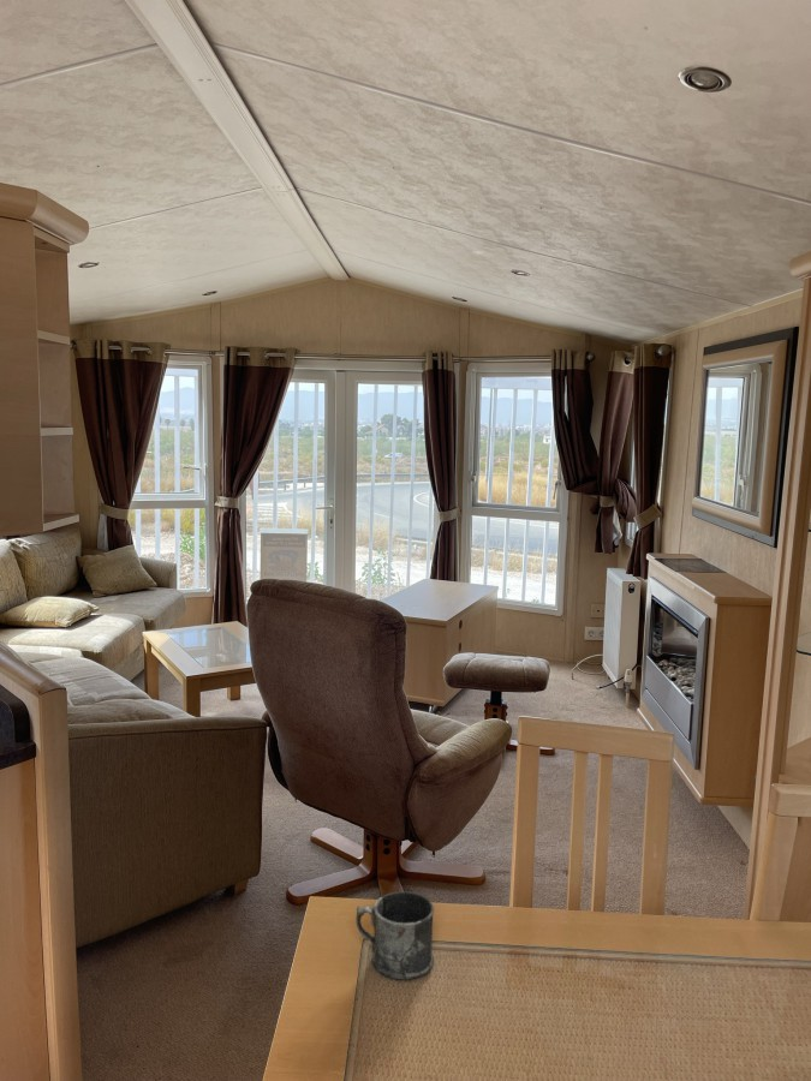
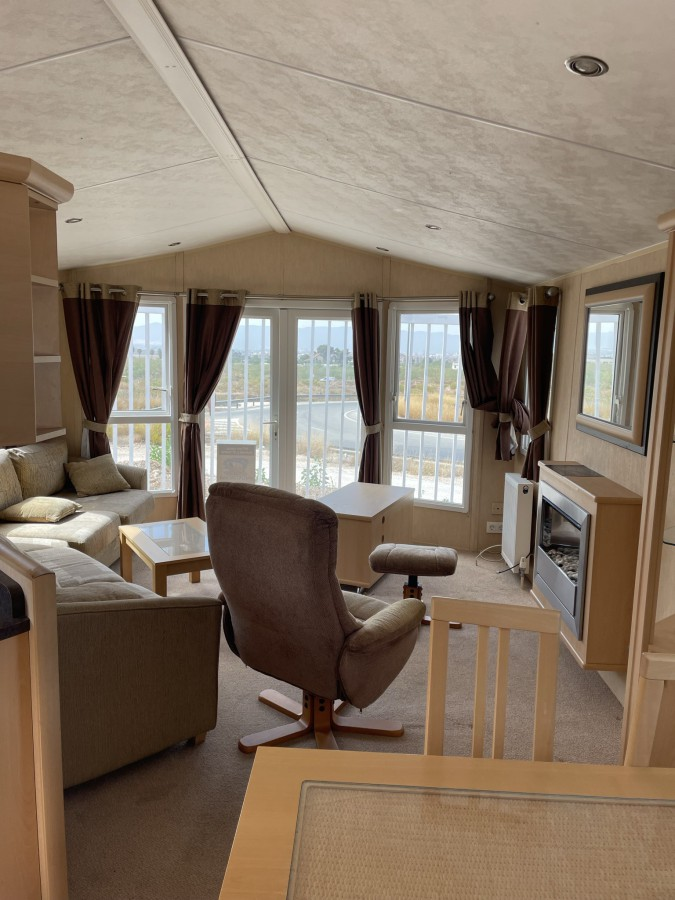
- mug (395, 933)
